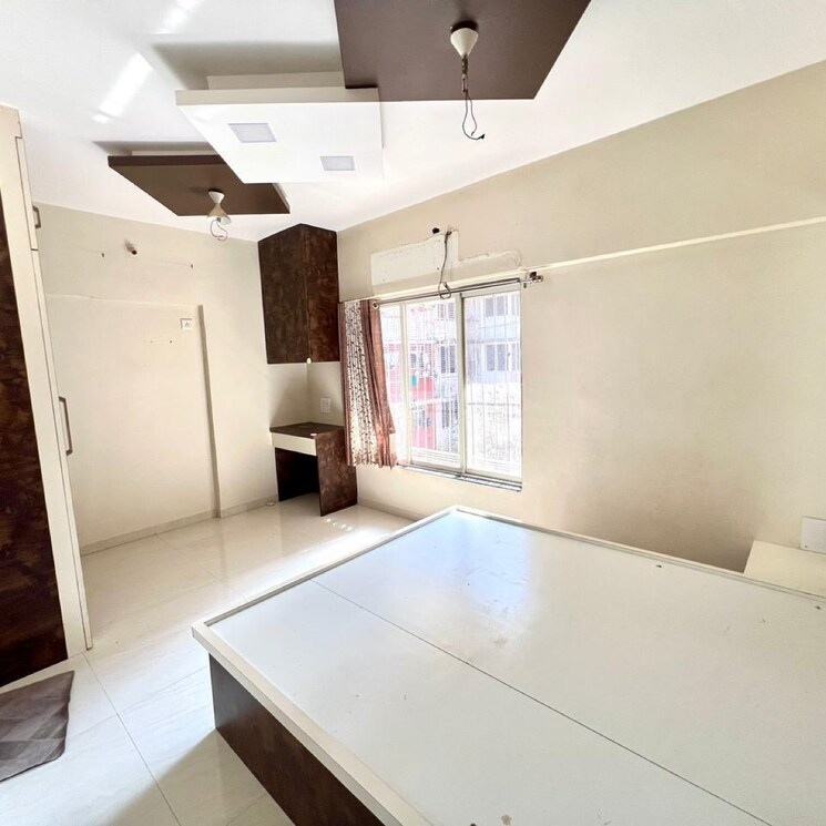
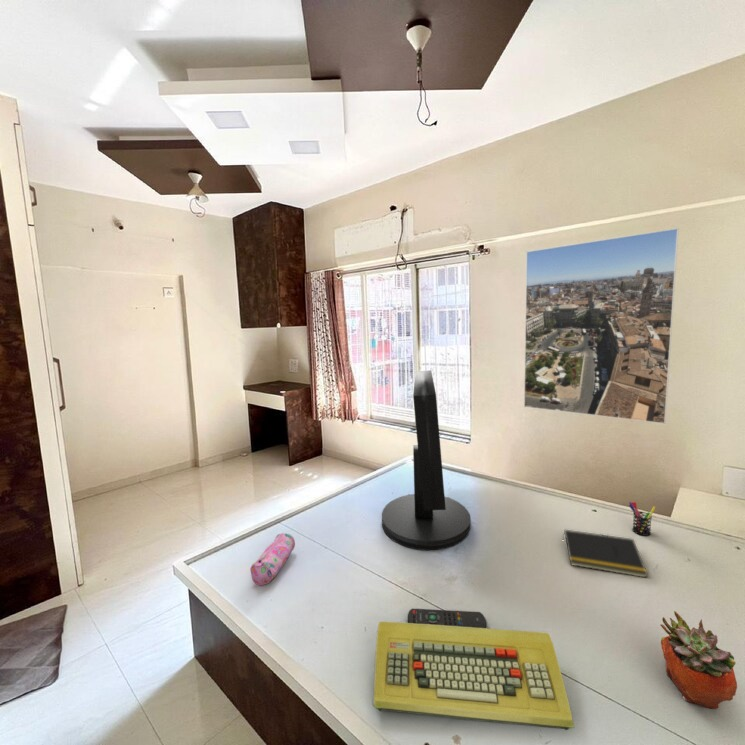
+ keyboard (466, 671)
+ notepad (602, 551)
+ pen holder (642, 518)
+ monitor (424, 452)
+ succulent planter (692, 653)
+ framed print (590, 330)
+ pencil case (273, 557)
+ remote control (446, 620)
